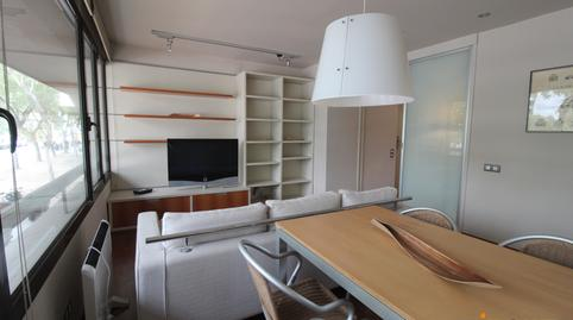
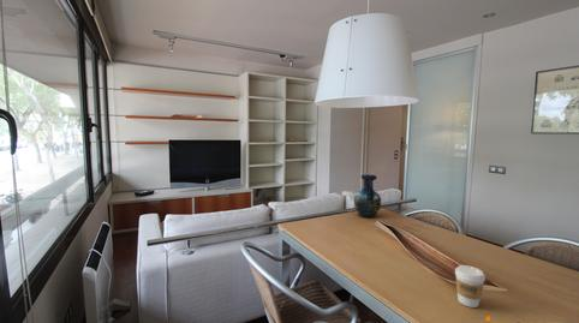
+ vase (368, 195)
+ coffee cup (468, 286)
